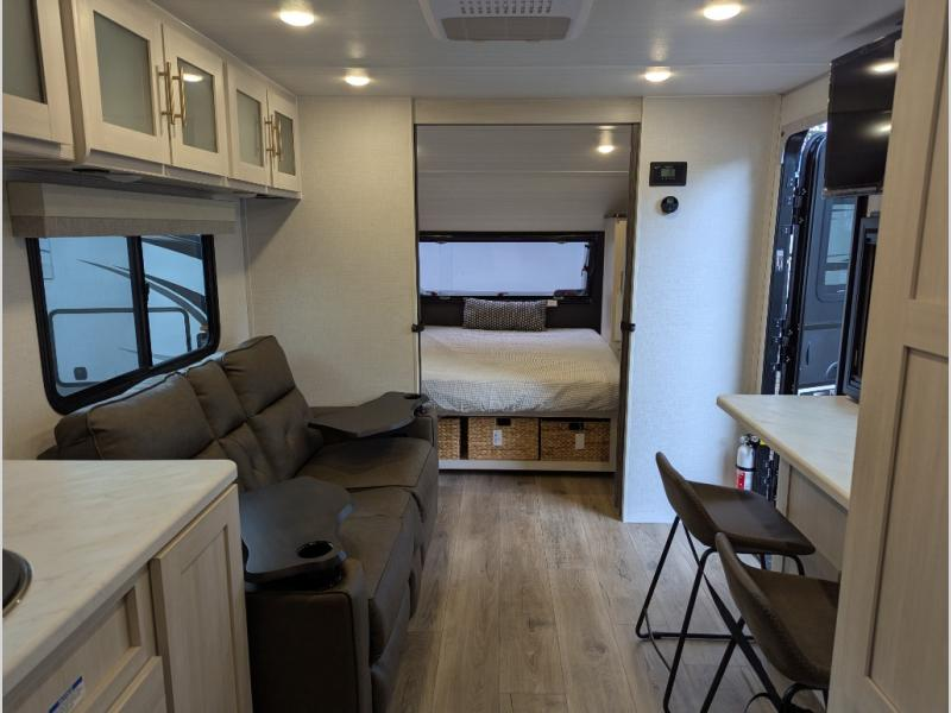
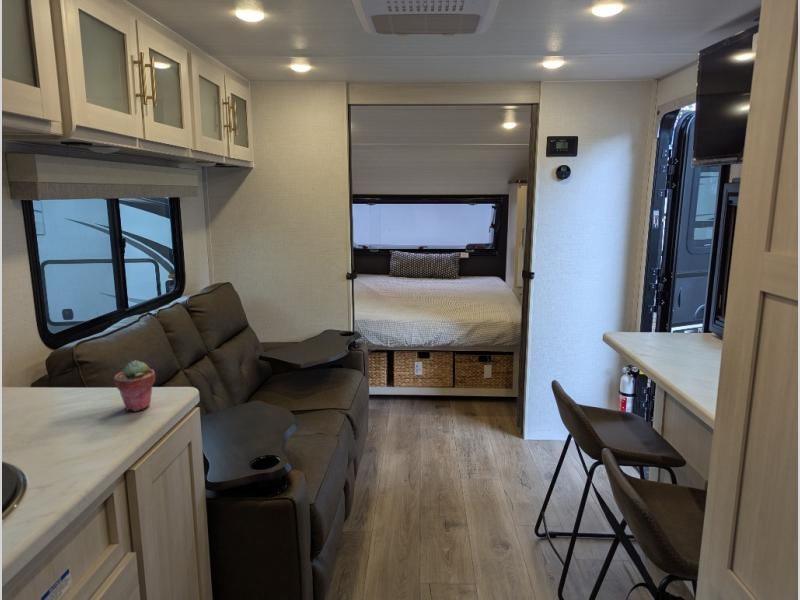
+ potted succulent (135, 383)
